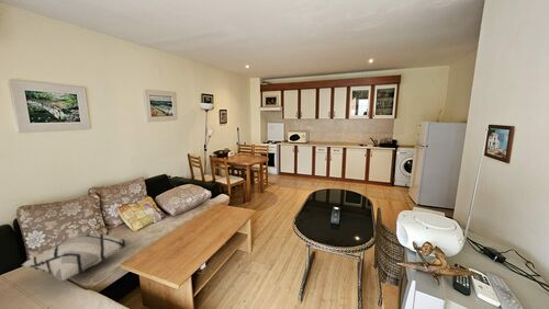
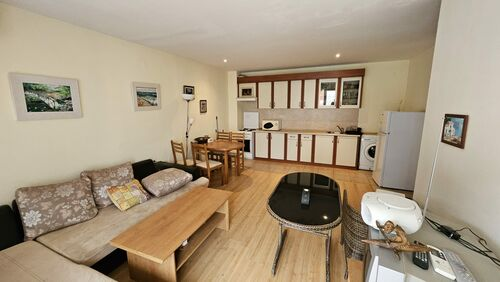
- decorative pillow (81, 252)
